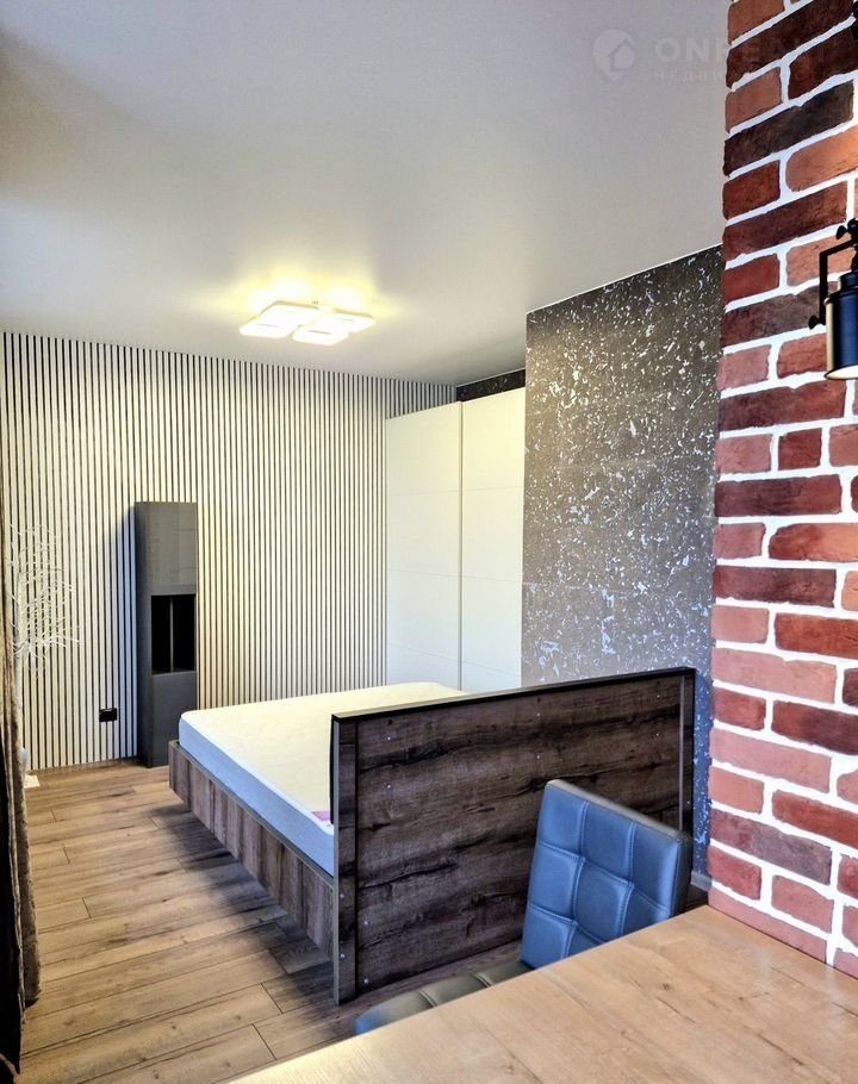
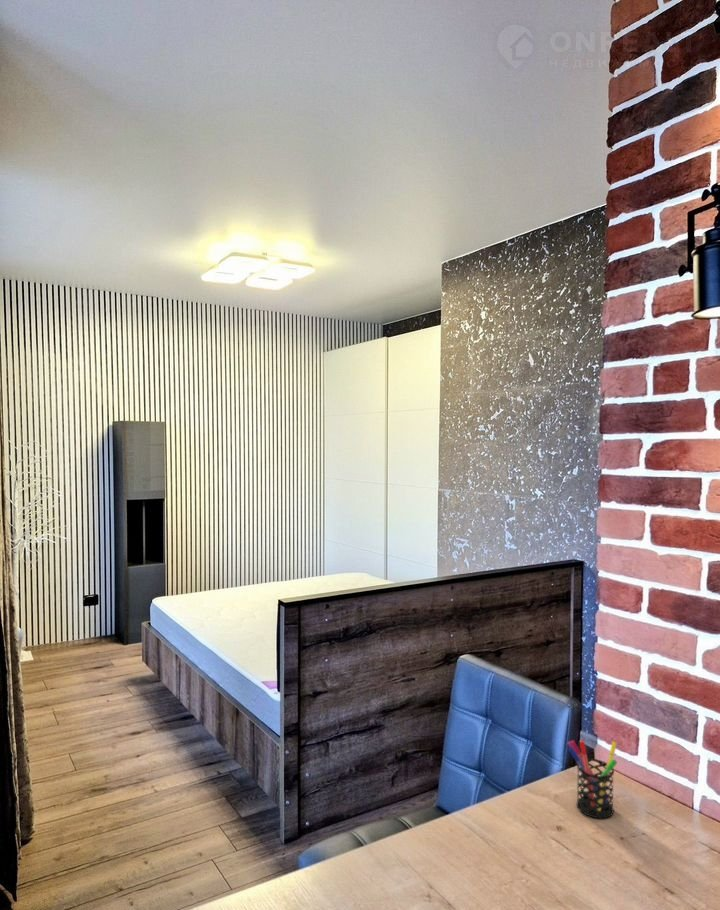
+ pen holder (596, 775)
